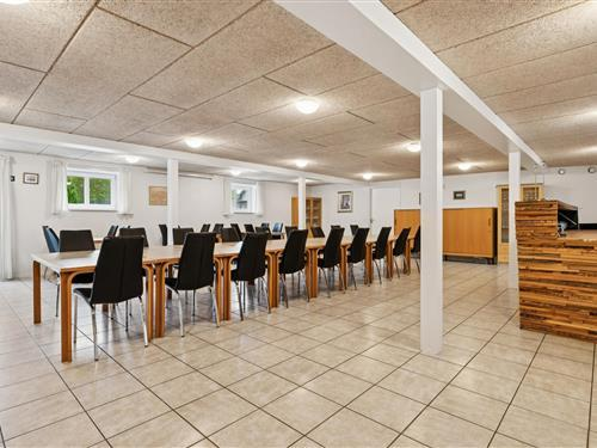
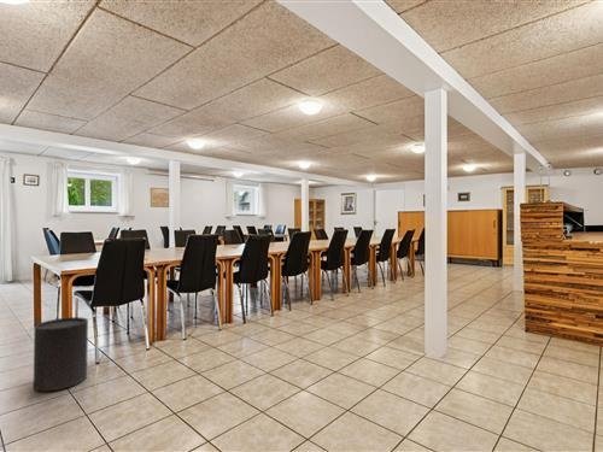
+ trash can (62, 351)
